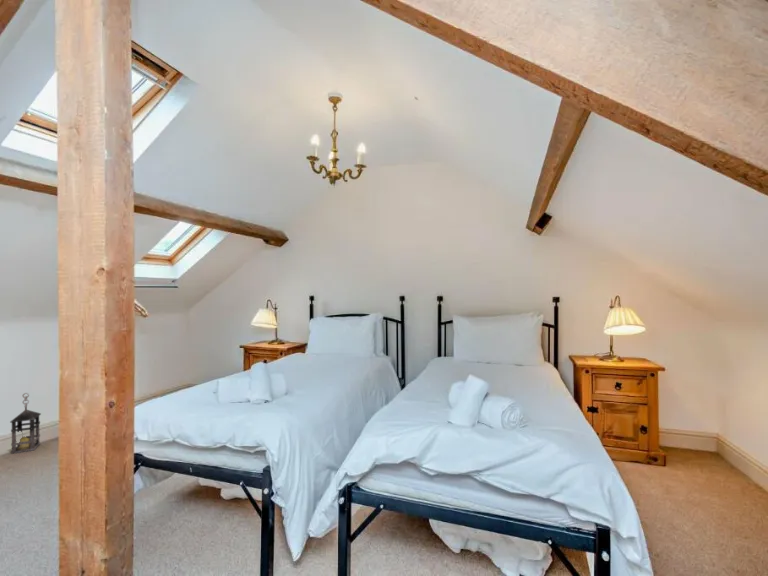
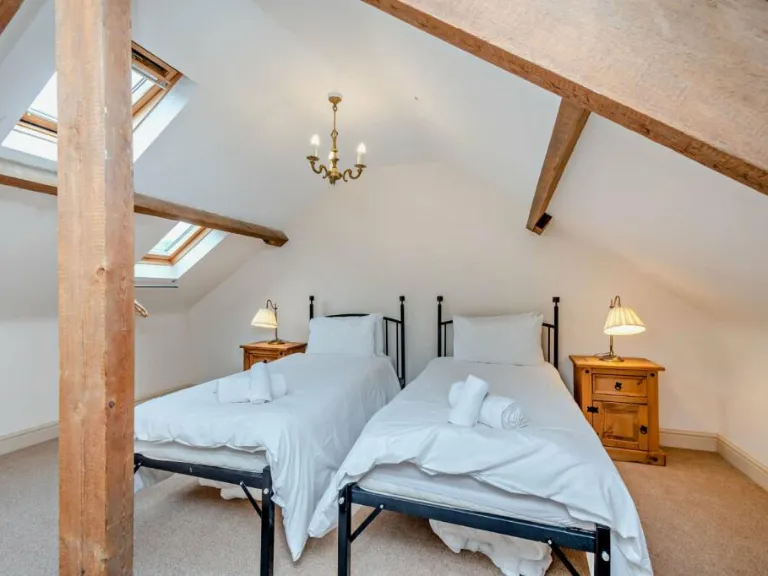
- lantern (25, 420)
